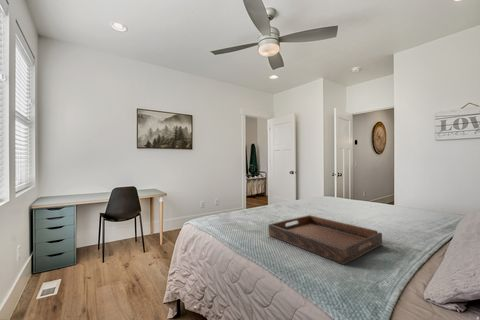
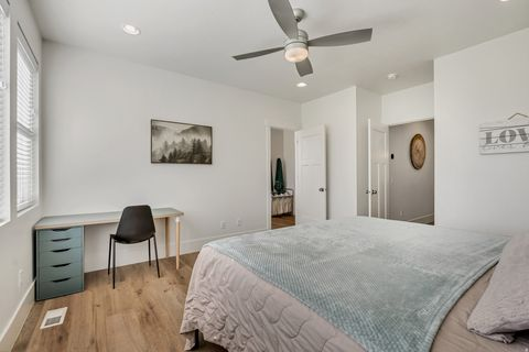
- serving tray (322, 233)
